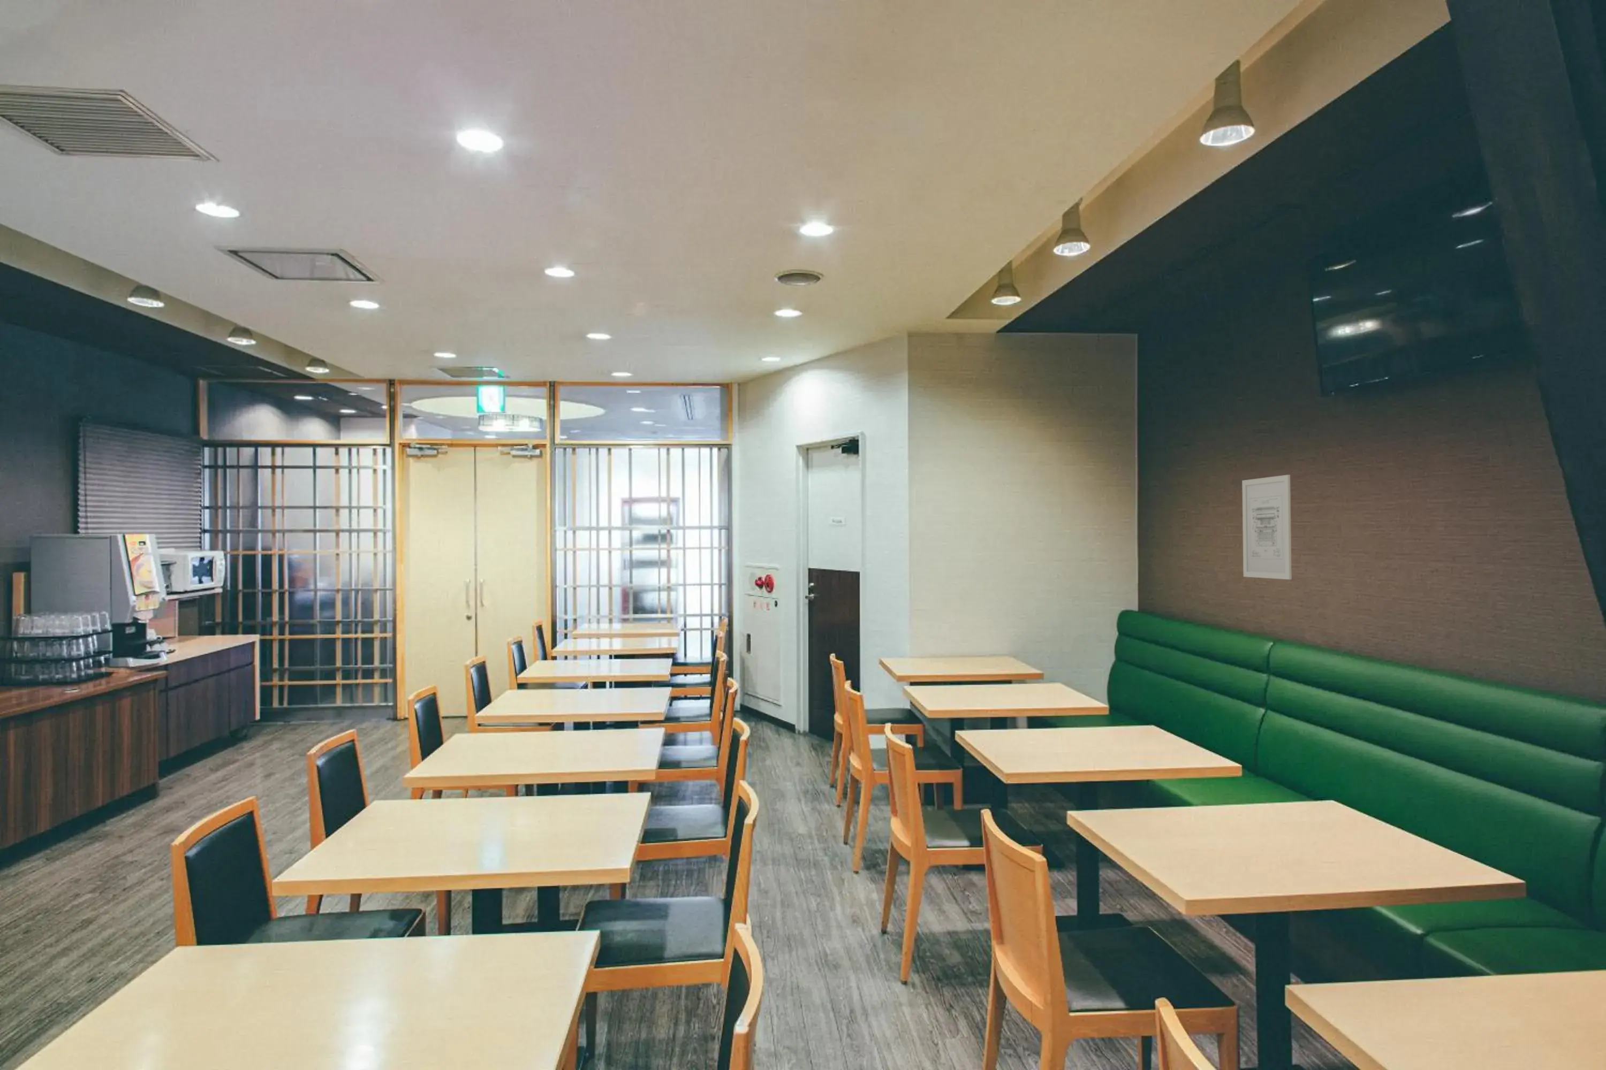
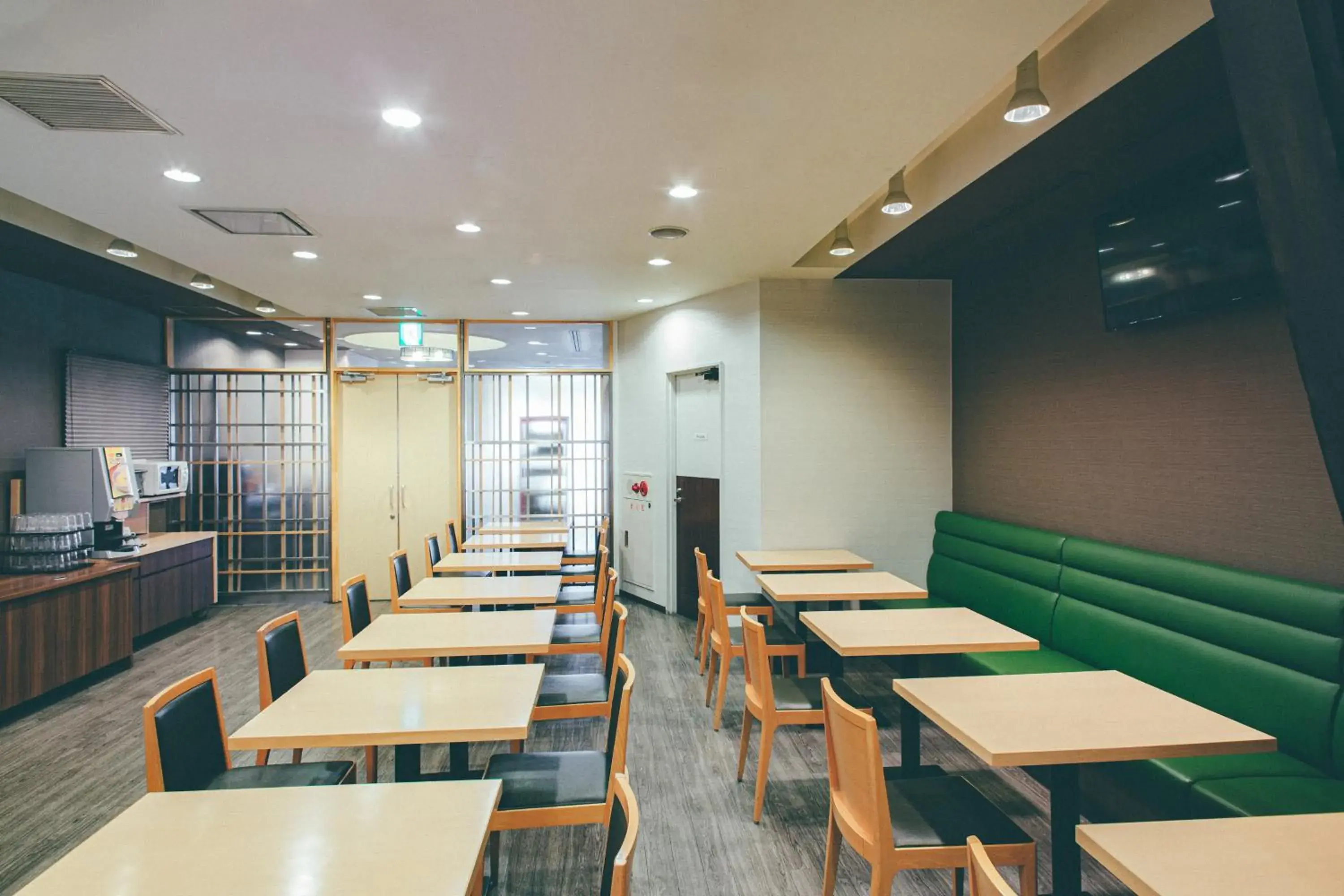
- wall art (1265, 528)
